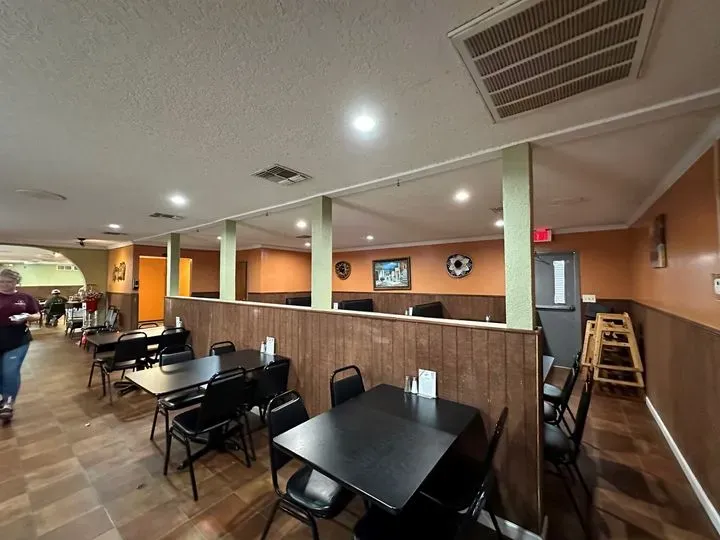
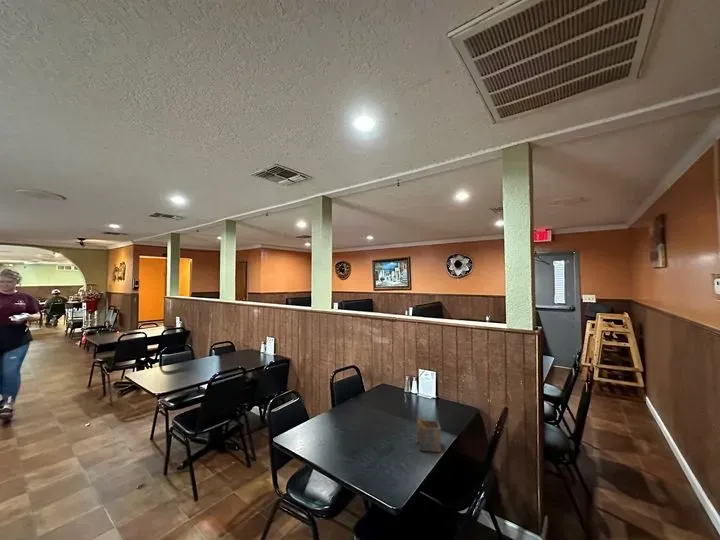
+ napkin holder (428, 431)
